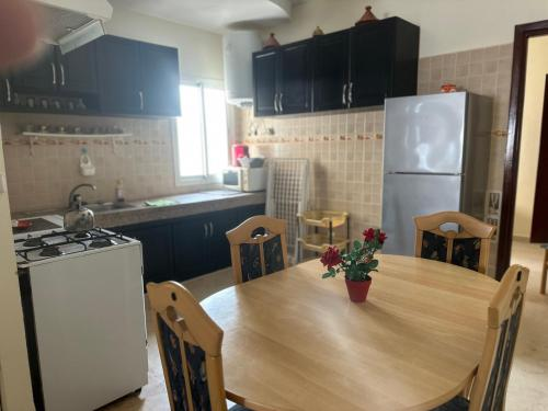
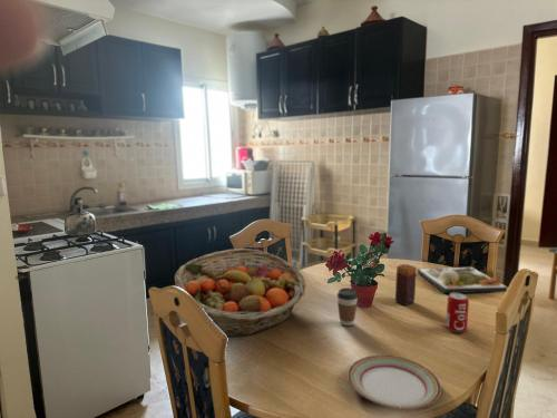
+ dinner plate (459, 275)
+ fruit basket (242, 289)
+ candle (405, 283)
+ coffee cup (346, 307)
+ beverage can (457, 312)
+ plate (392, 382)
